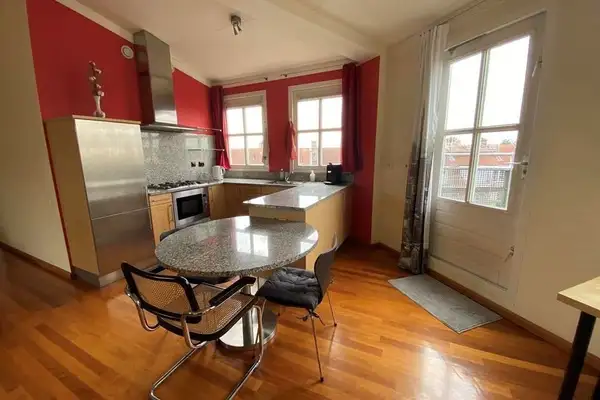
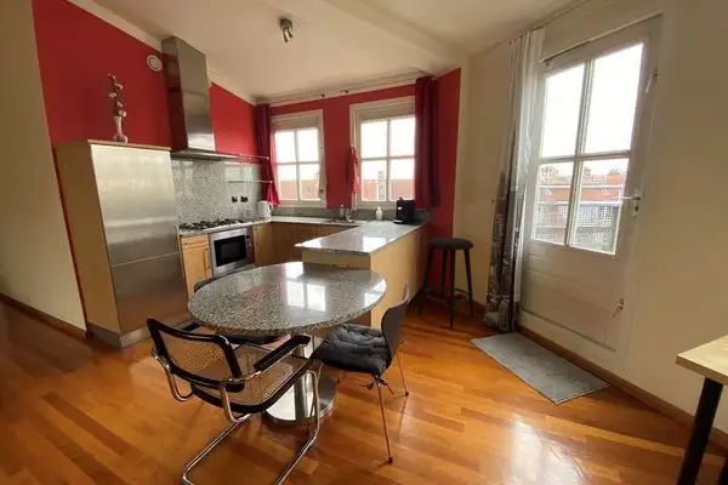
+ stool (444, 279)
